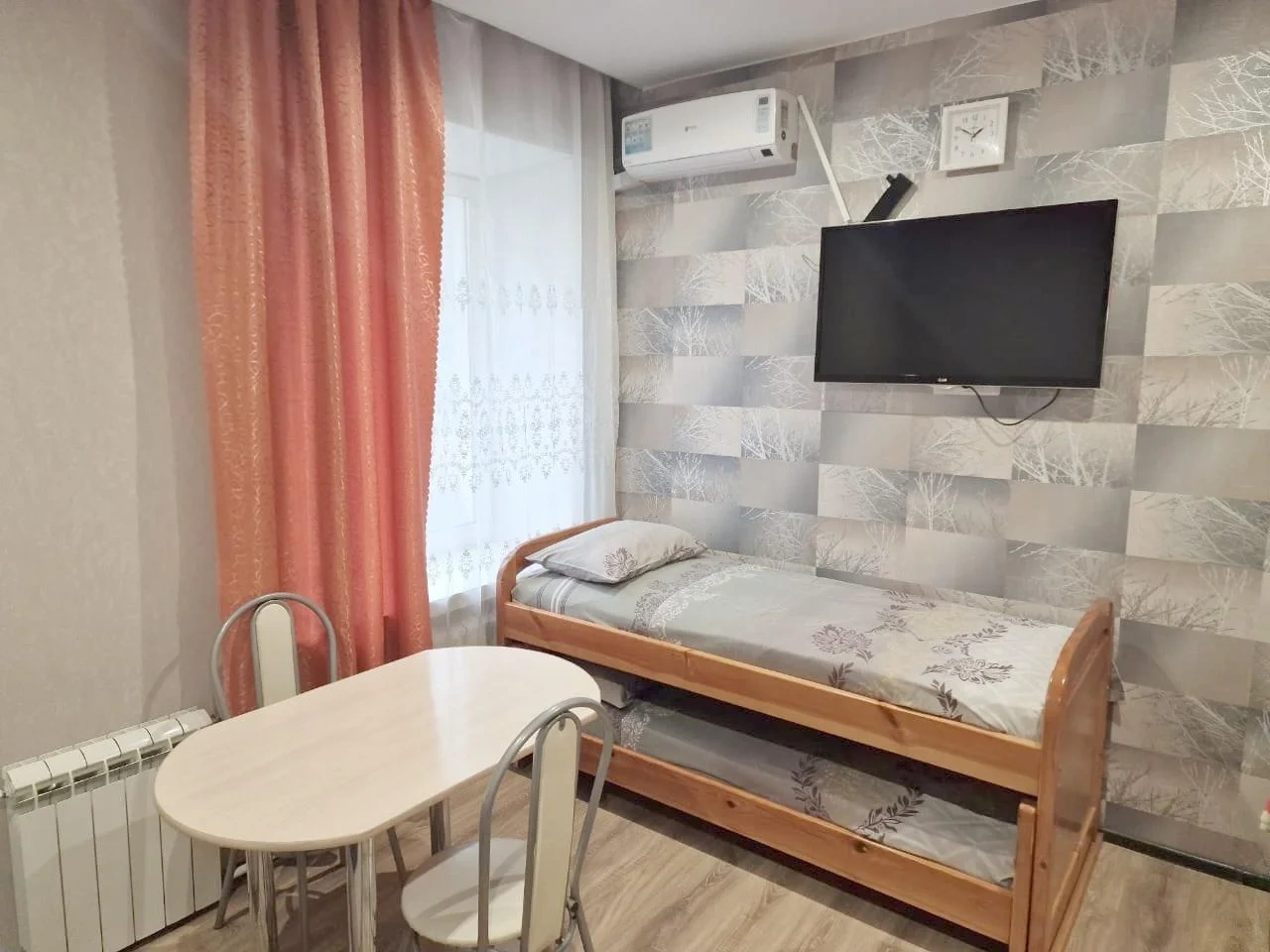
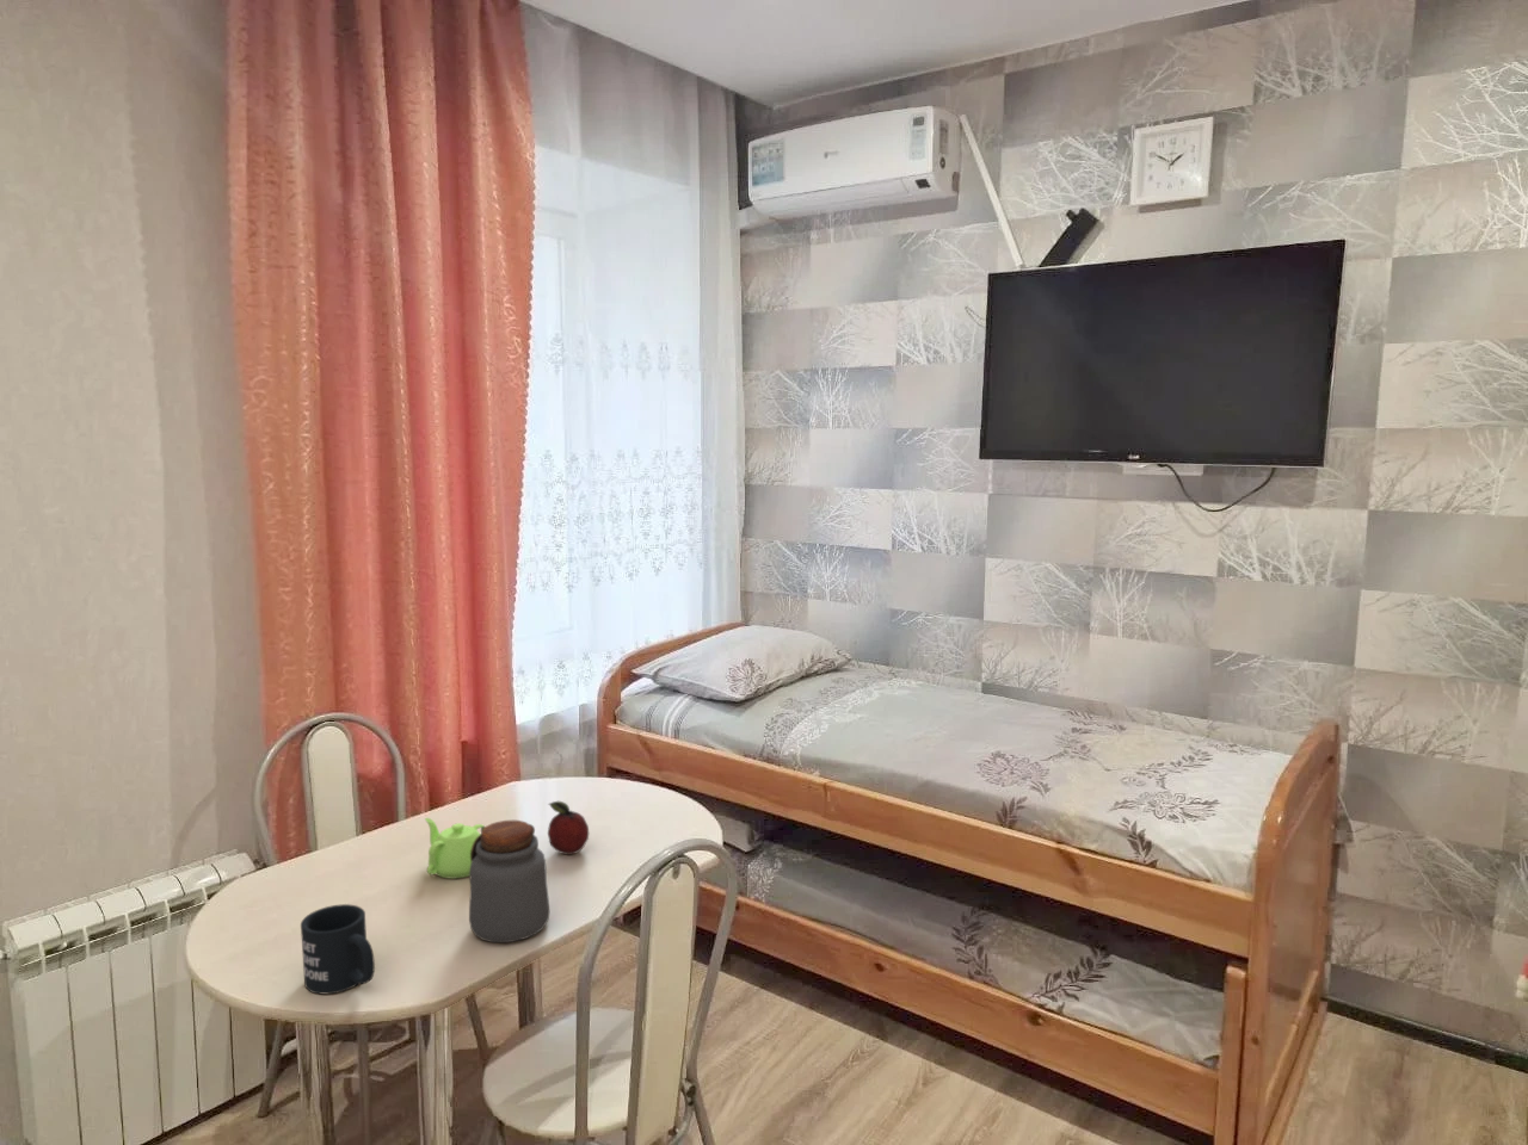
+ mug (343, 951)
+ fruit (567, 827)
+ jar (509, 877)
+ teapot (457, 846)
